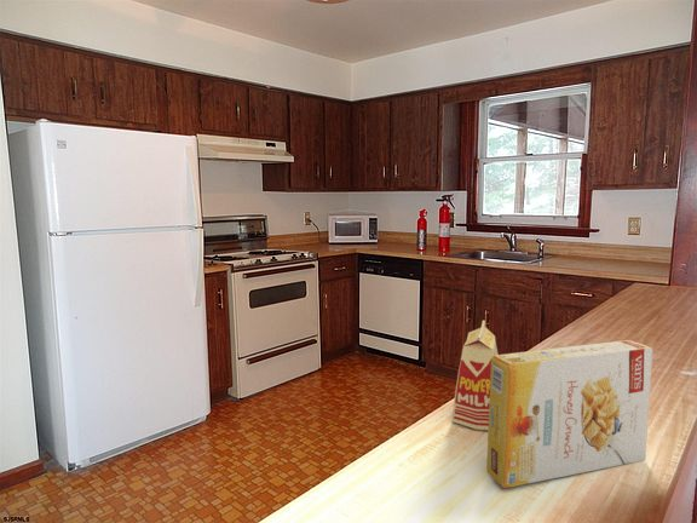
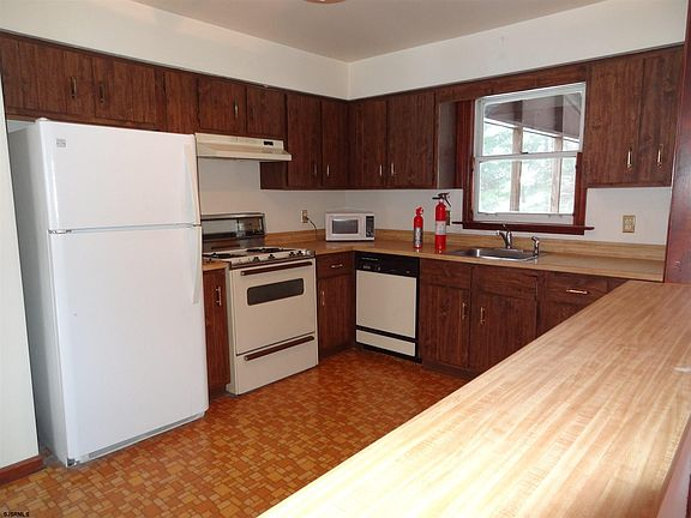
- cereal box (571, 409)
- milk carton (479, 372)
